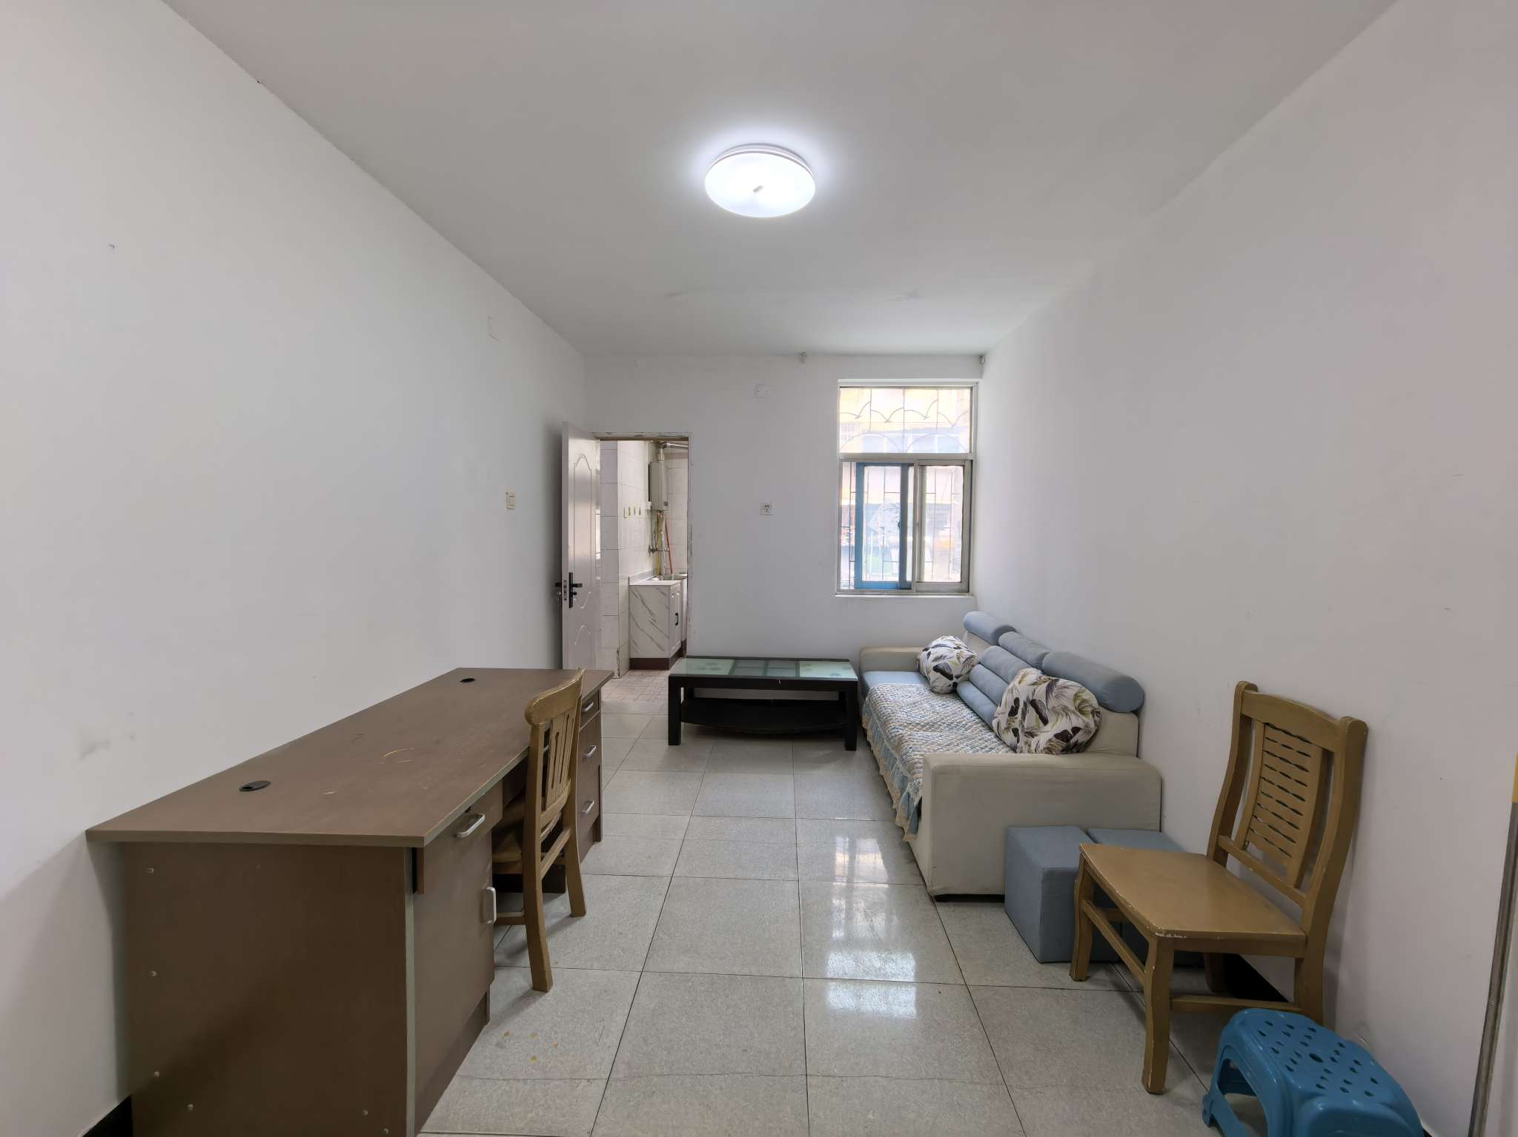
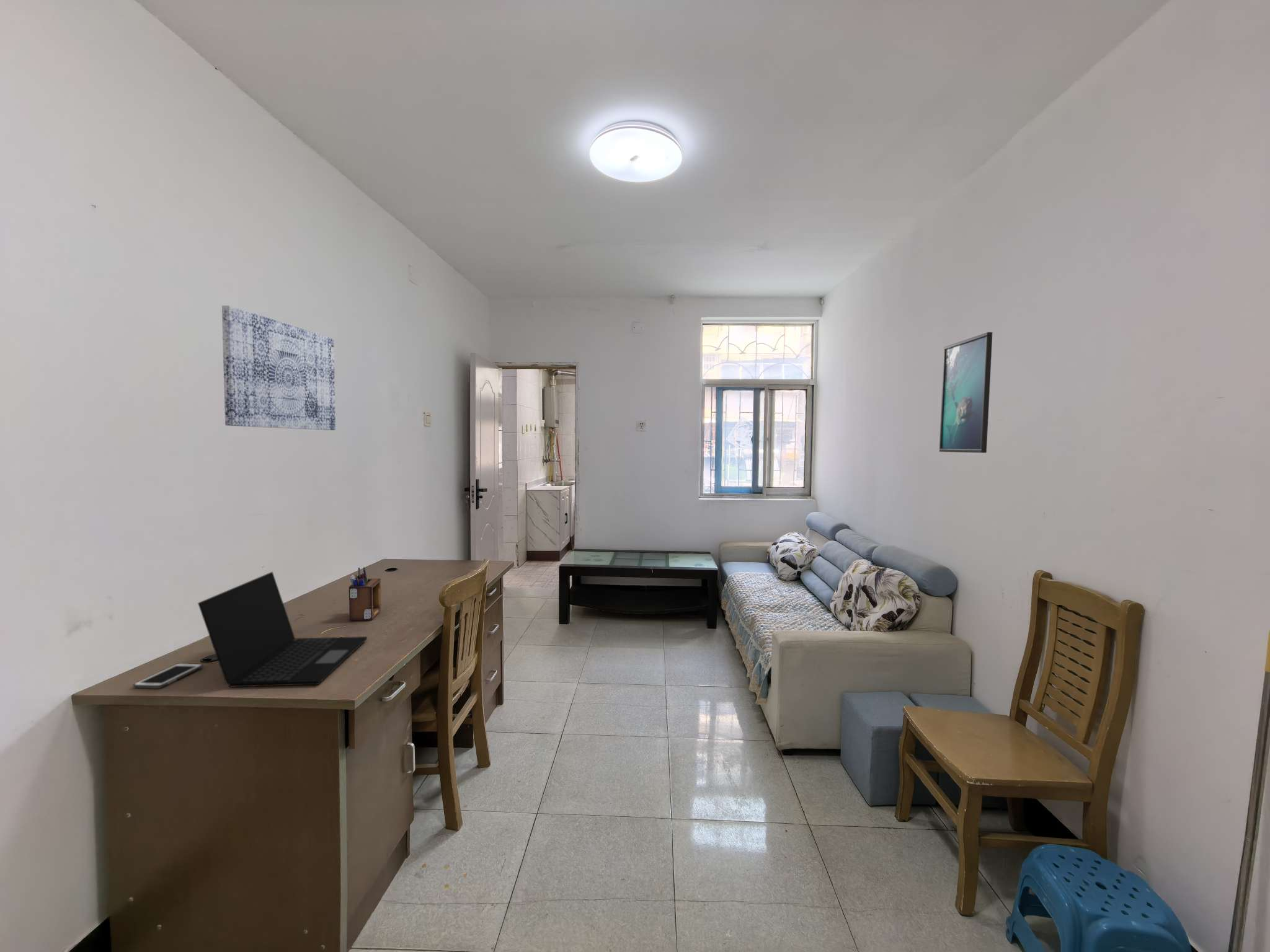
+ laptop (290, 625)
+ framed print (964, 396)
+ wall art (286, 376)
+ cell phone (169, 675)
+ desk organizer (365, 593)
